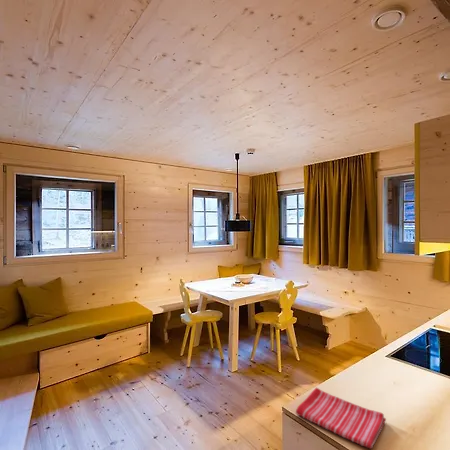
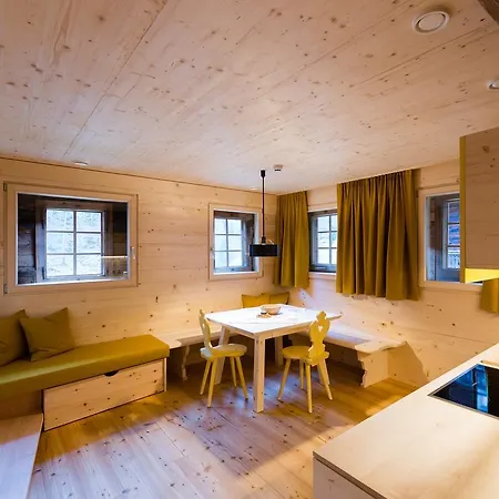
- dish towel (339, 413)
